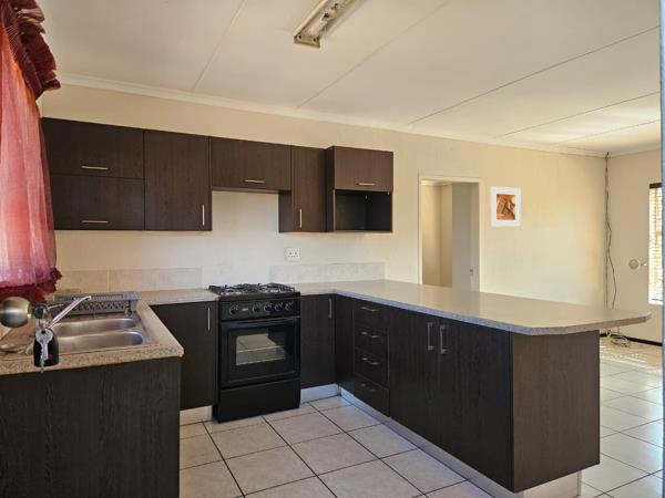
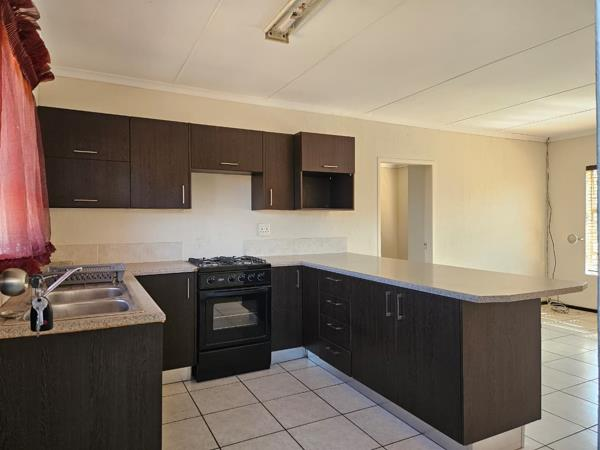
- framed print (505, 207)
